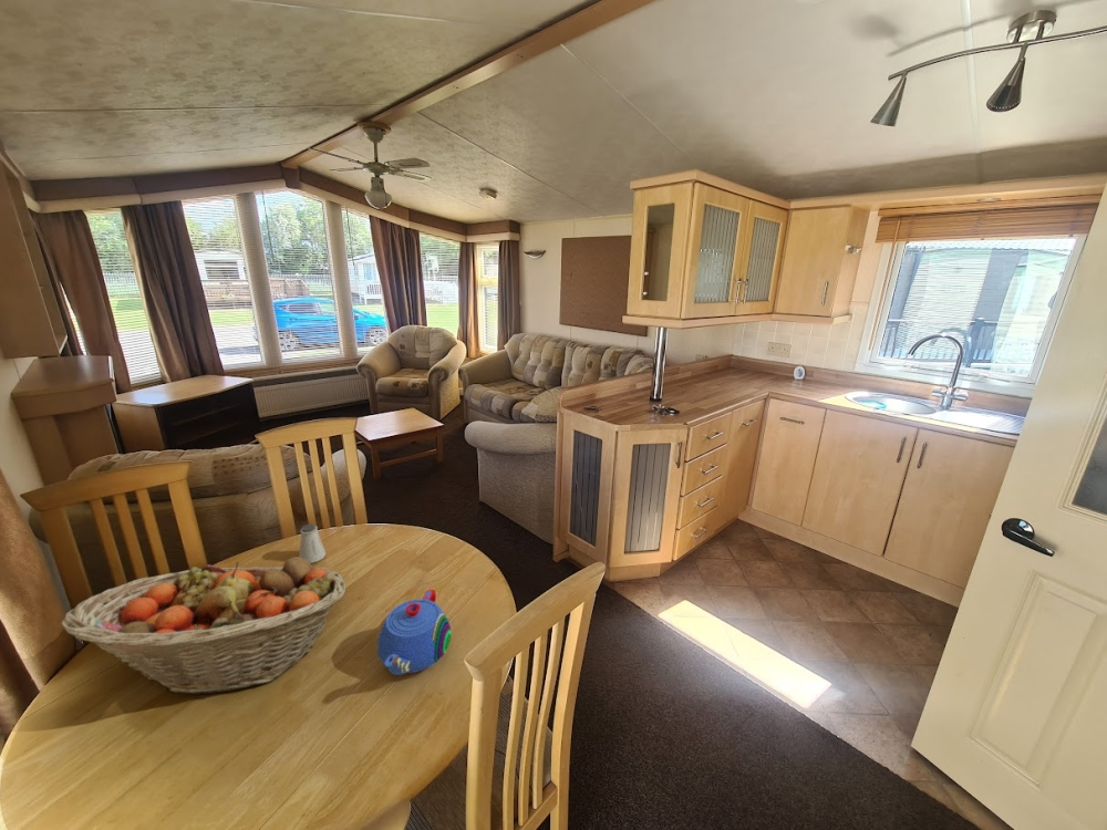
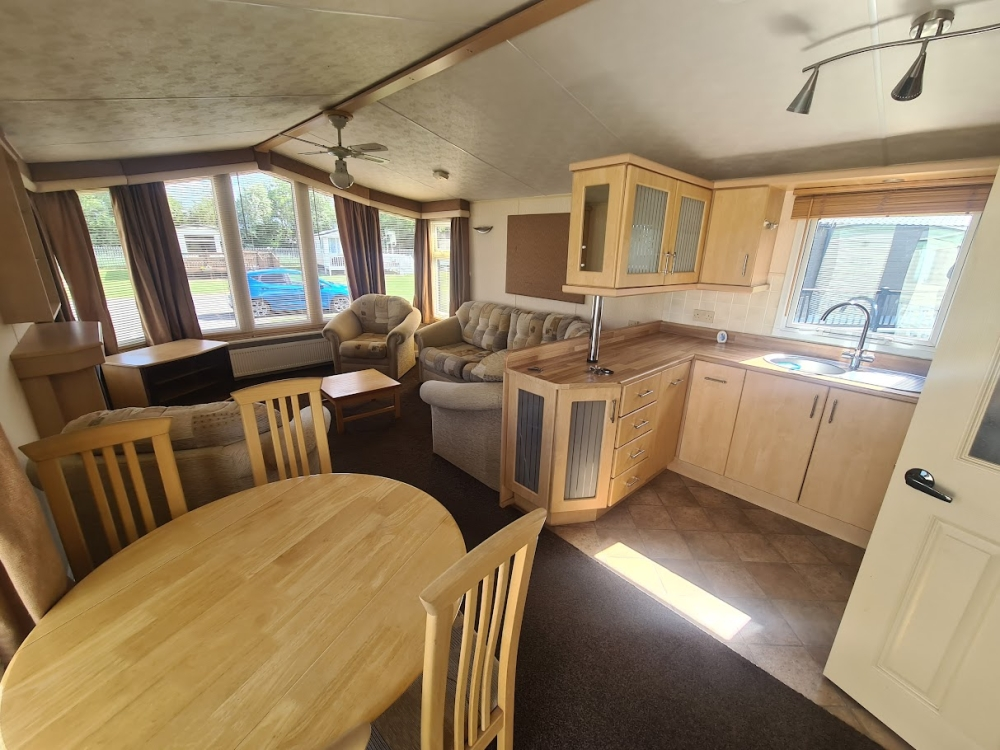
- fruit basket (225, 611)
- saltshaker (310, 541)
- teapot (413, 633)
